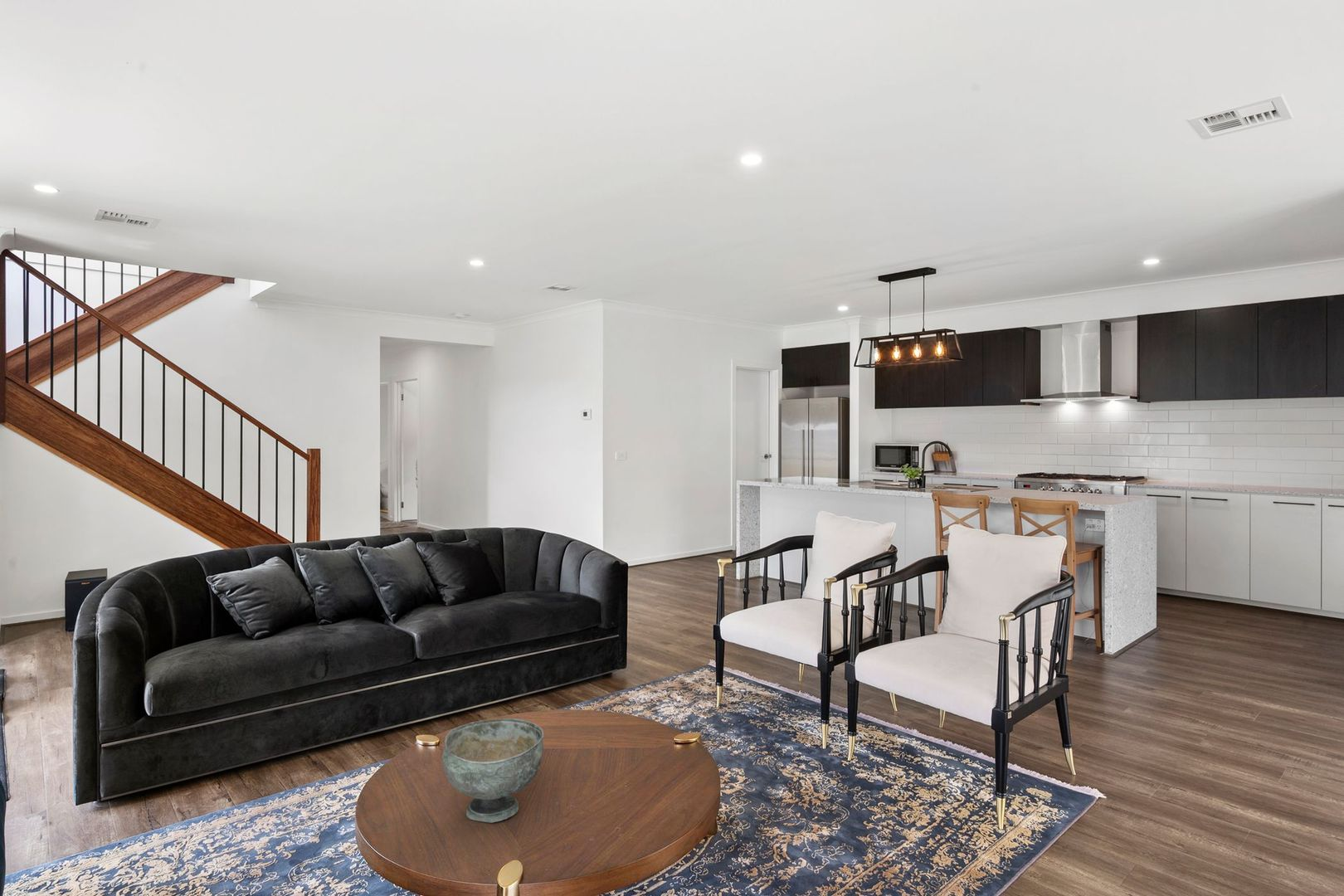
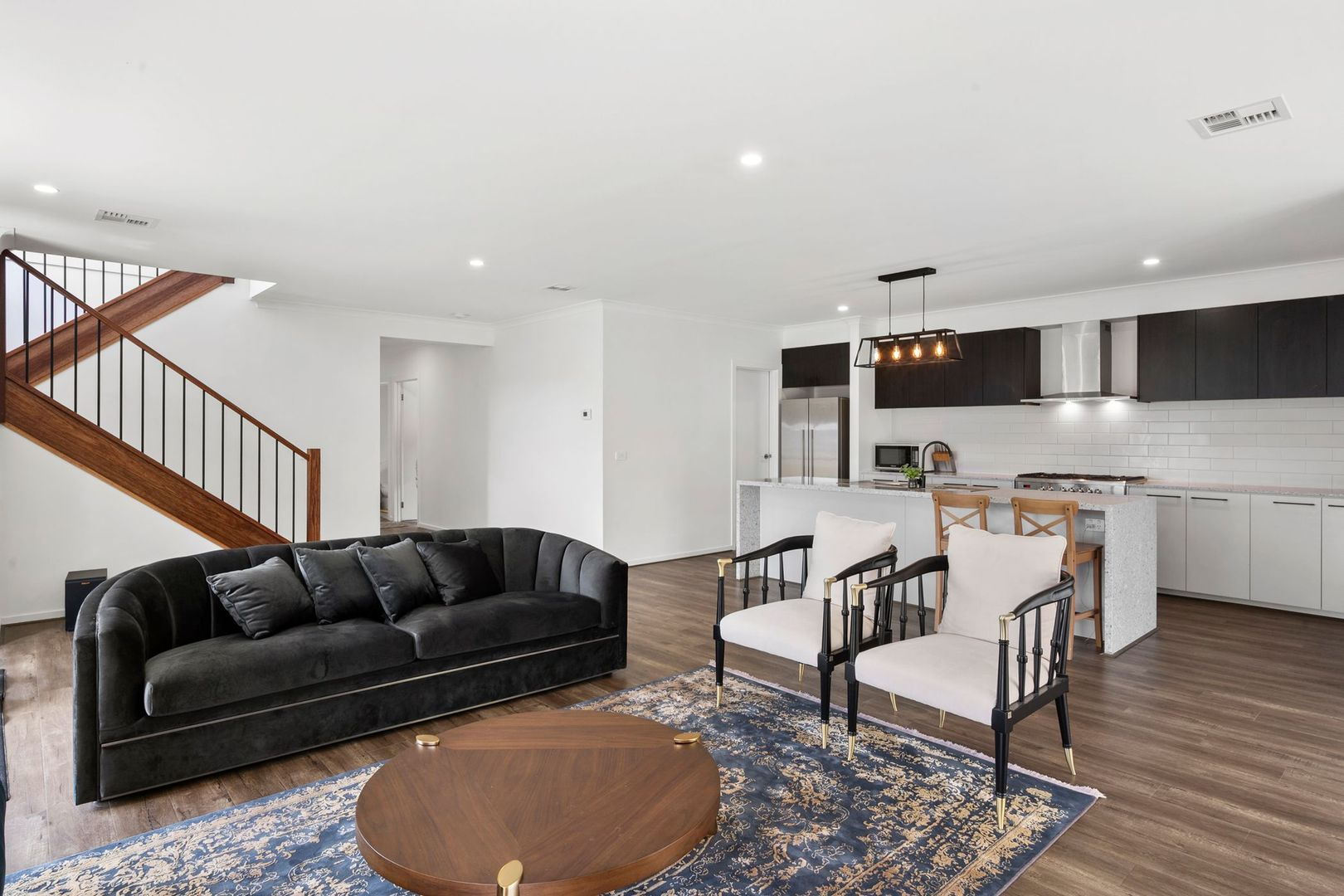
- decorative bowl (494, 773)
